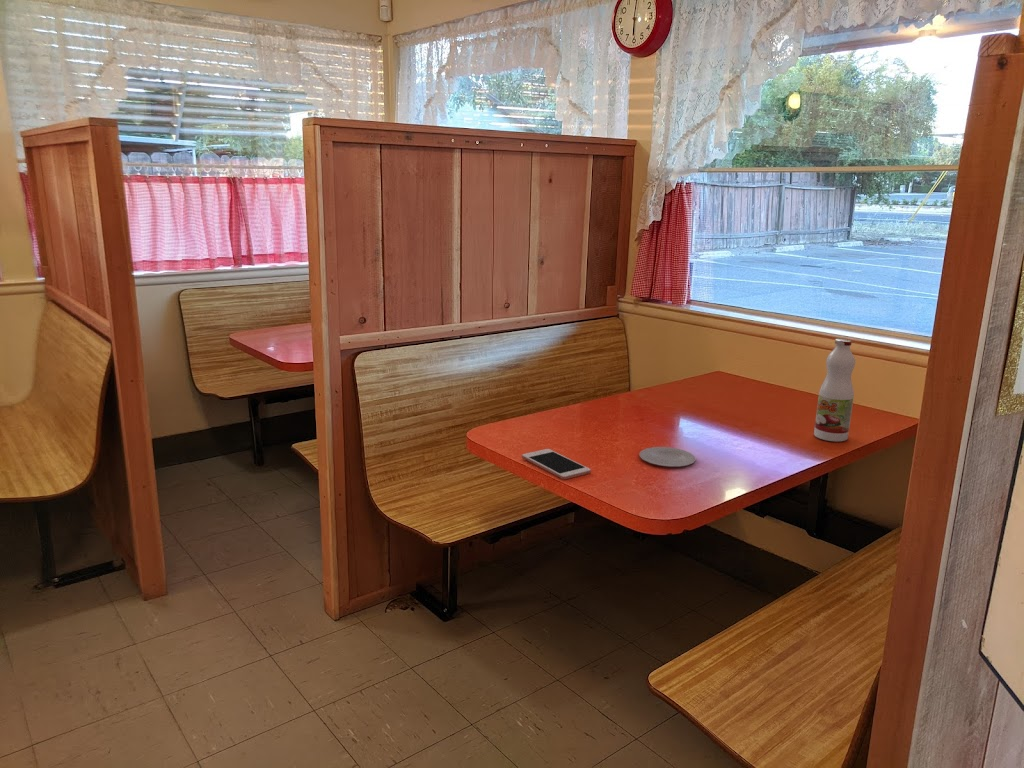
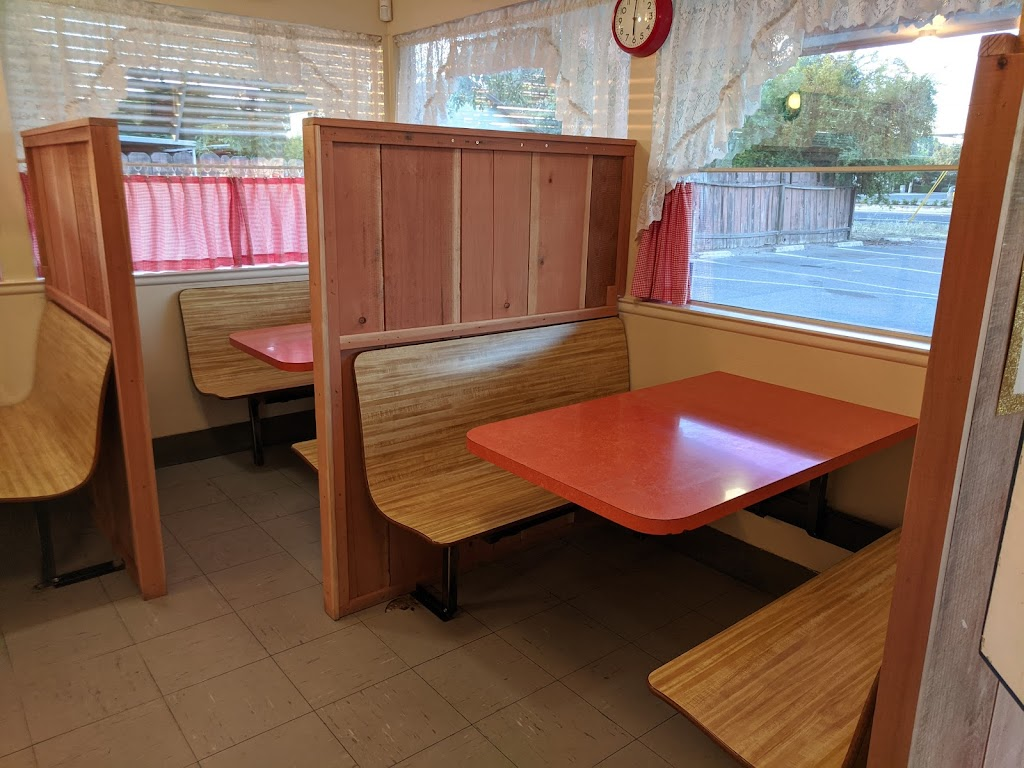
- cell phone (555, 463)
- juice bottle (836, 389)
- plate (669, 447)
